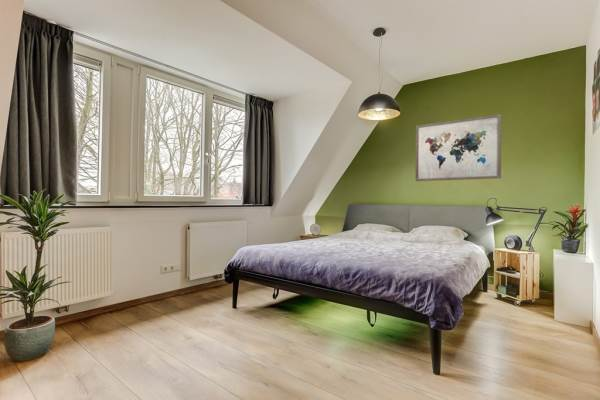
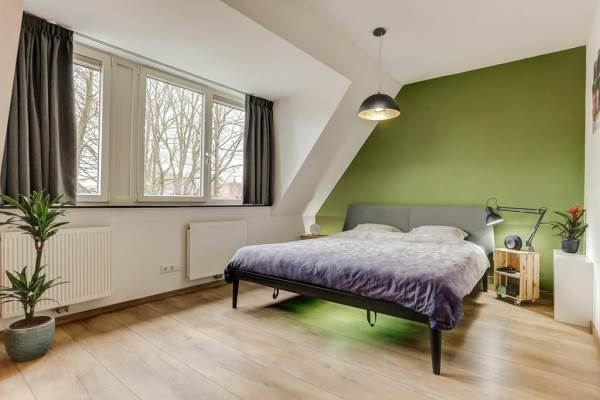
- wall art (455, 150)
